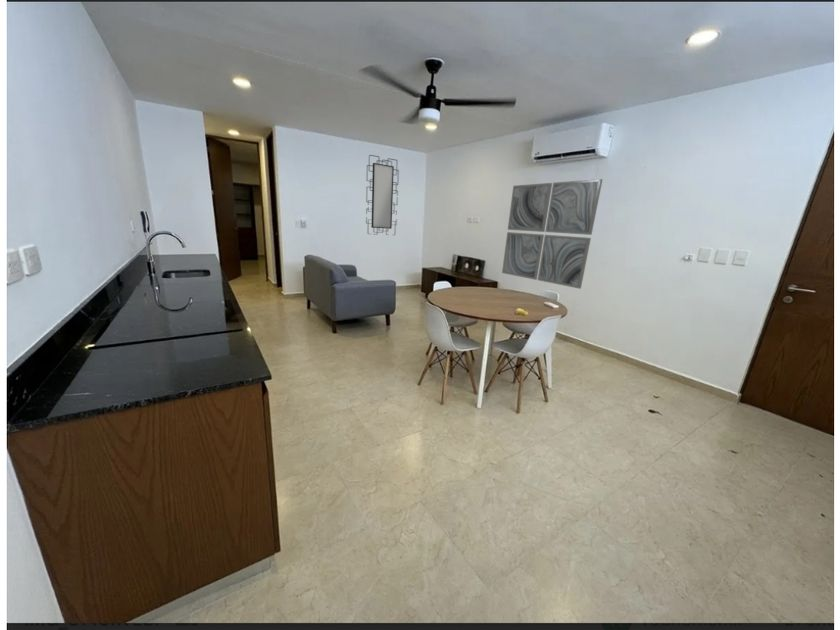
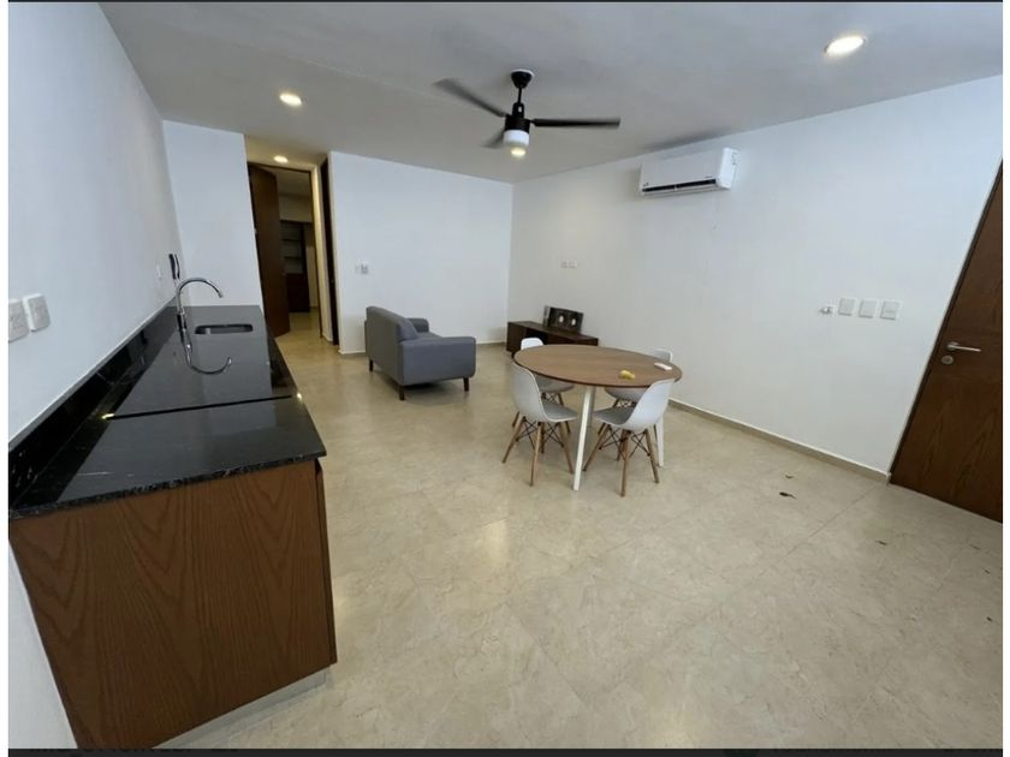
- wall art (544, 231)
- mirror (382, 197)
